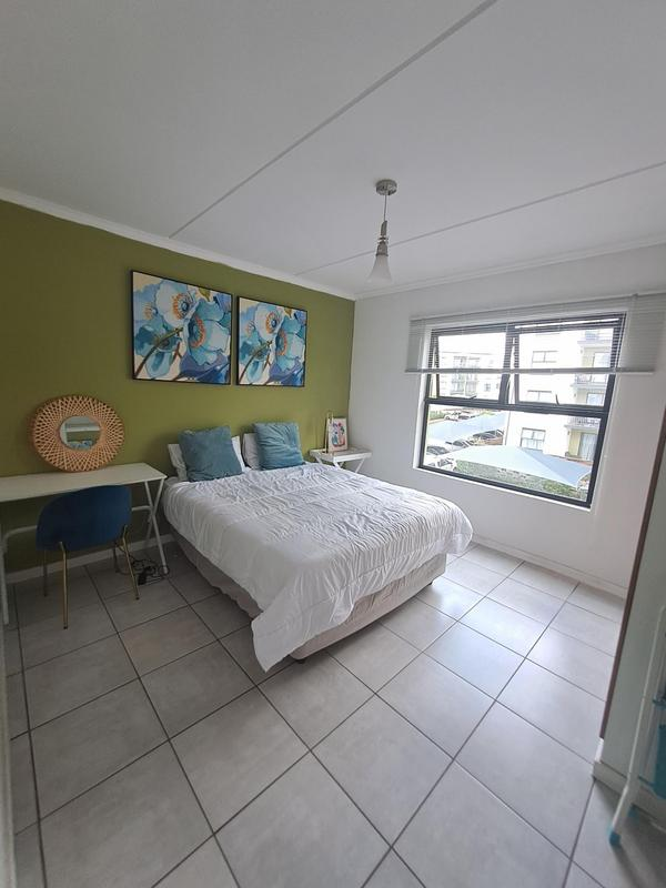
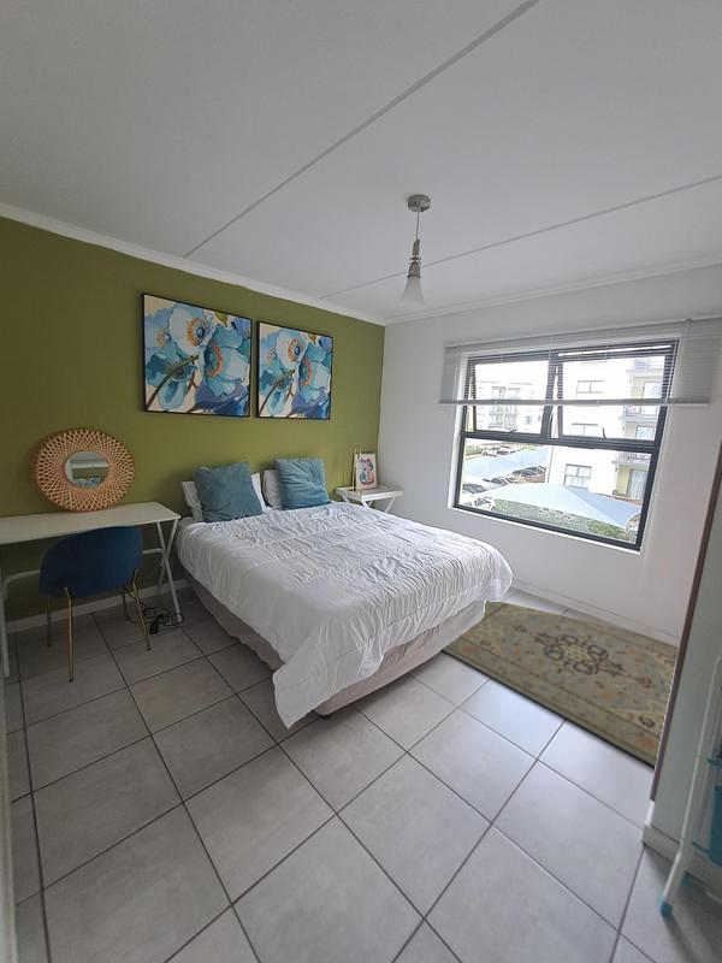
+ rug (575, 652)
